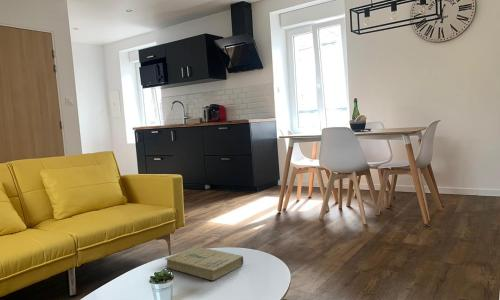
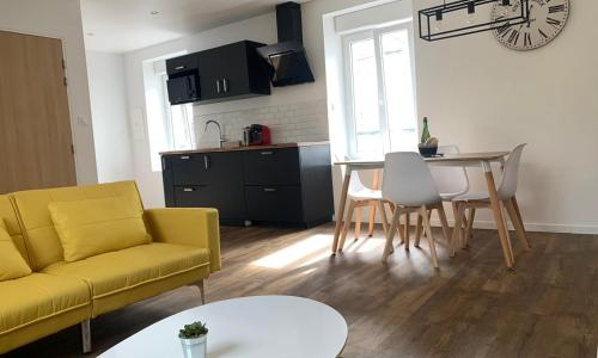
- book (204, 261)
